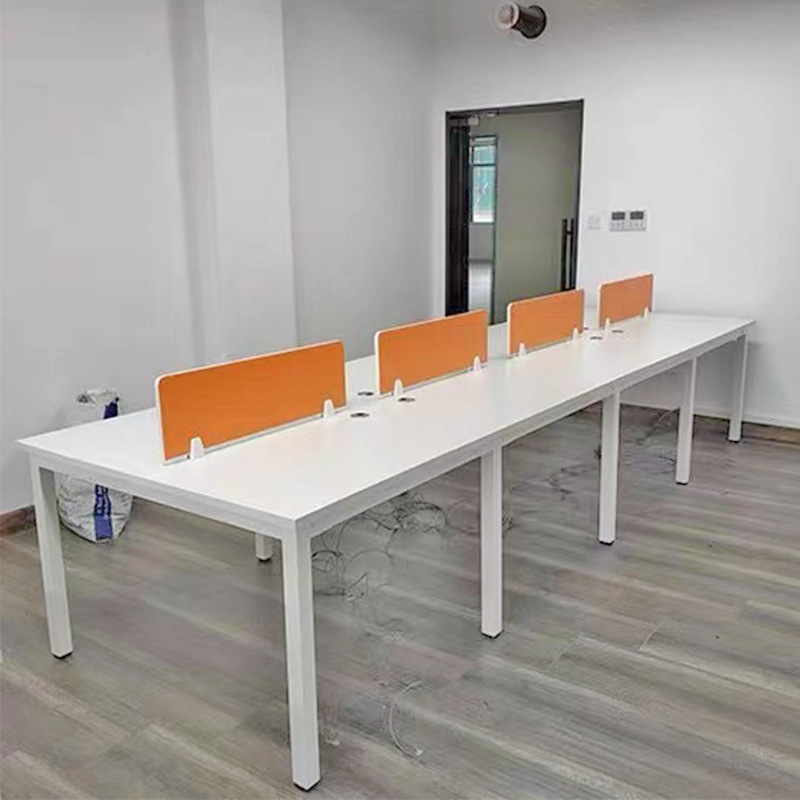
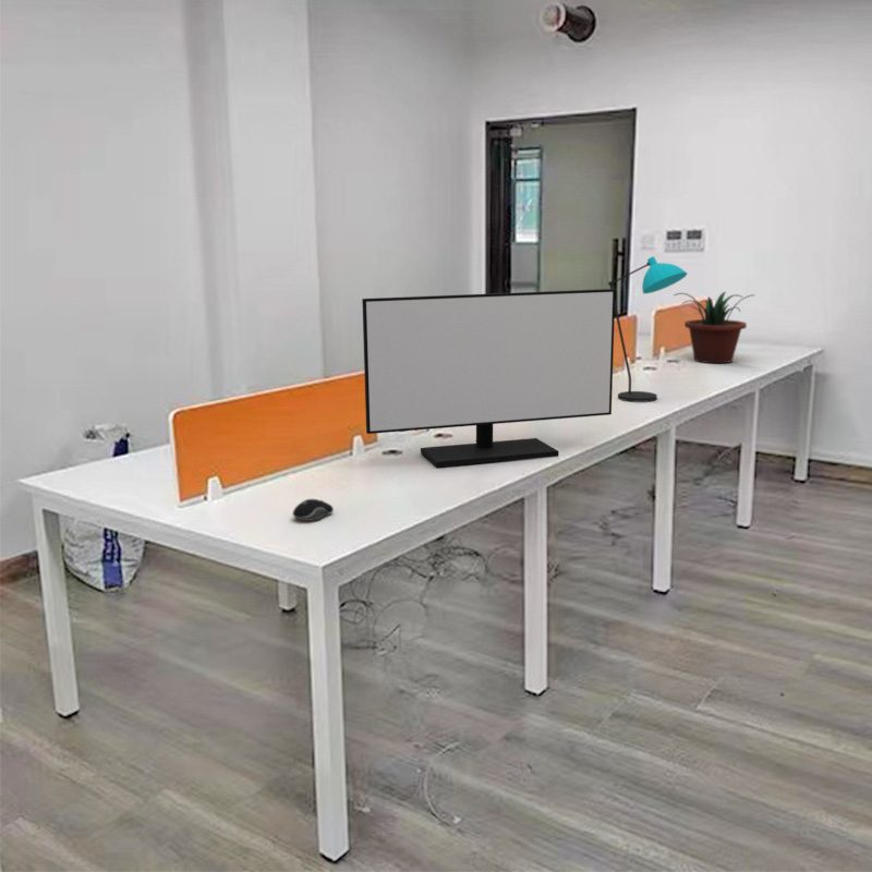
+ potted plant (712, 326)
+ computer mouse (312, 507)
+ monitor (488, 375)
+ desk lamp (621, 331)
